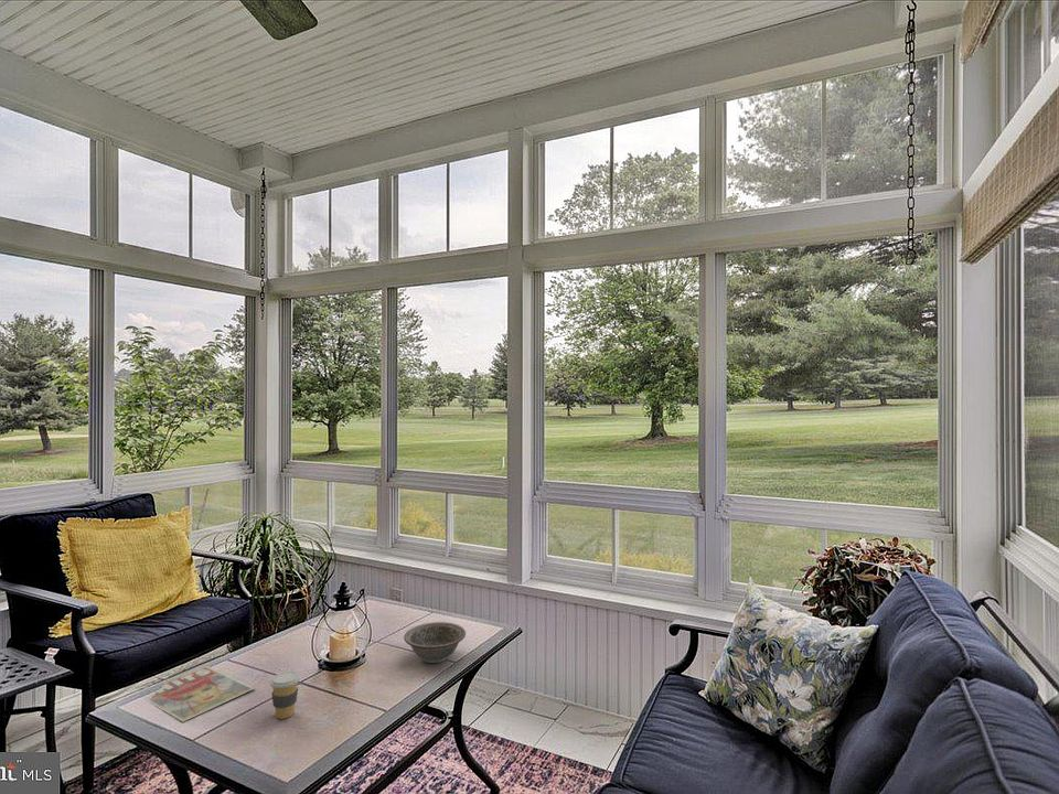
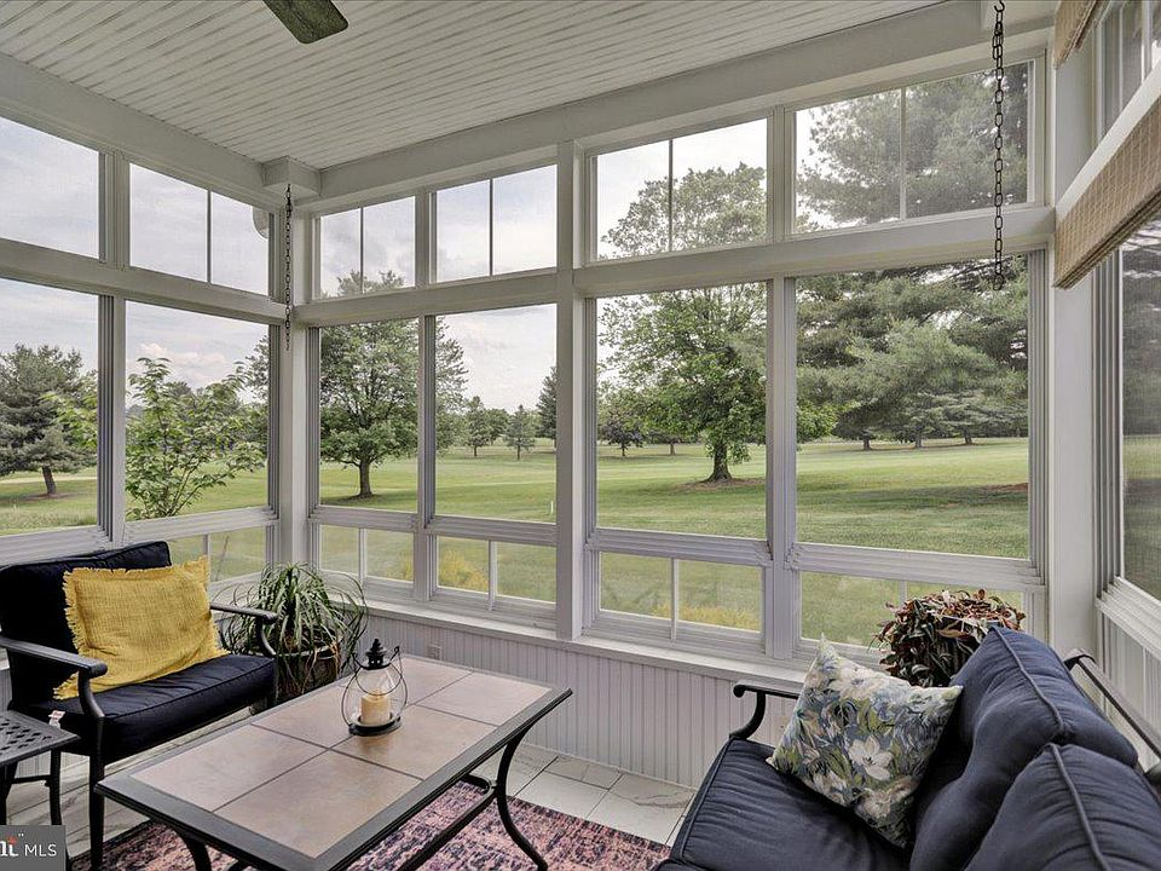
- coffee cup (285, 695)
- magazine (195, 690)
- decorative bowl (435, 645)
